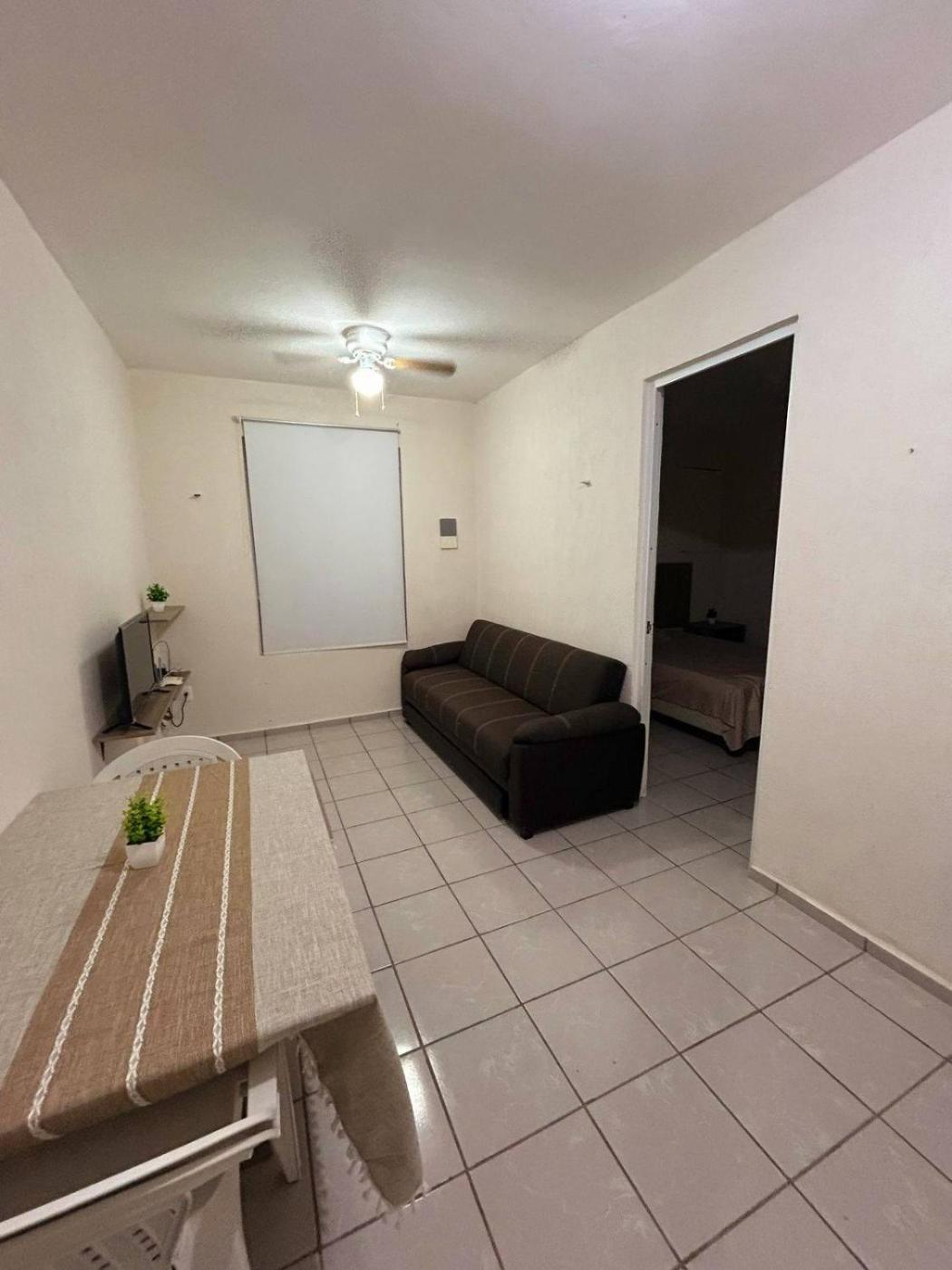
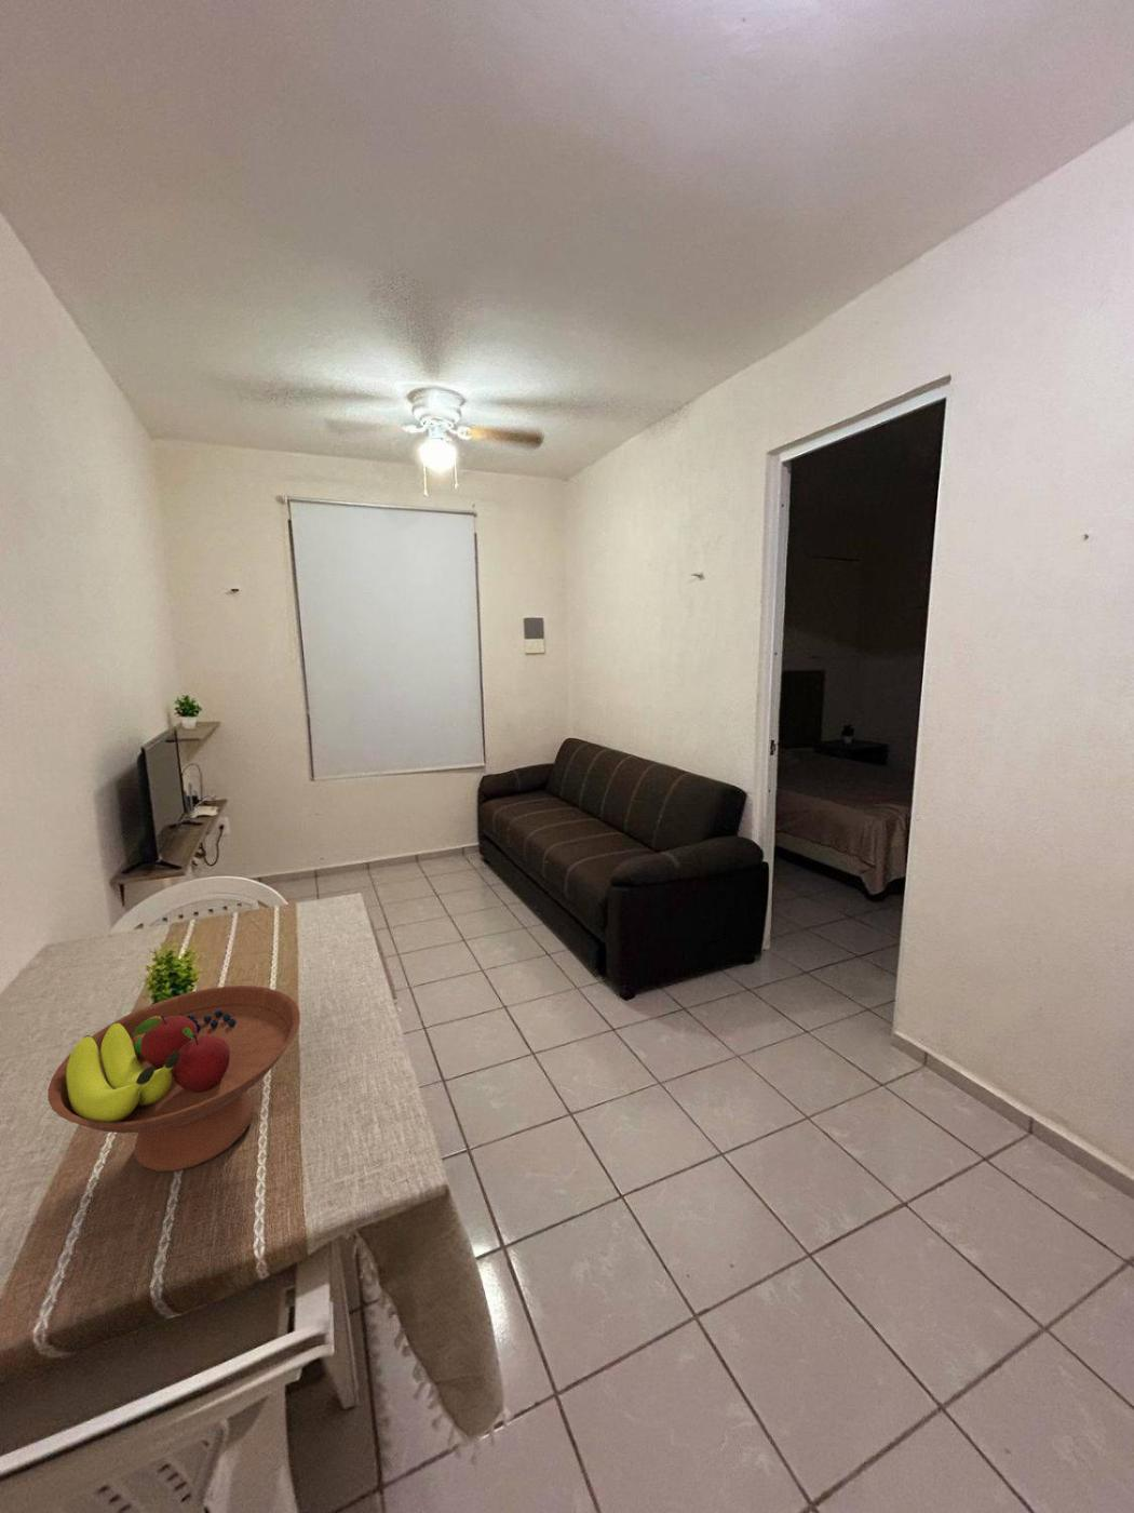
+ fruit bowl (189, 1071)
